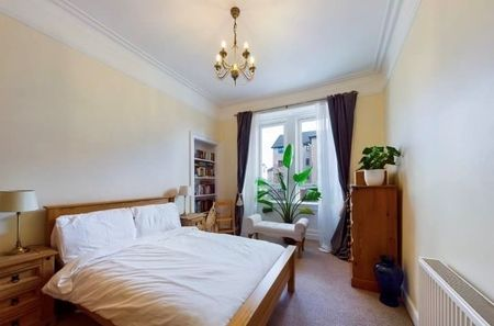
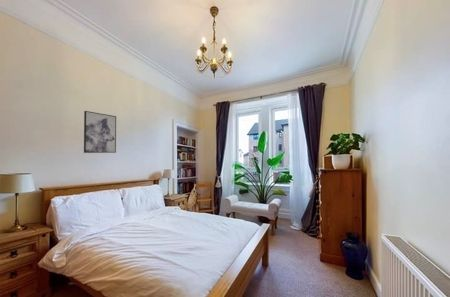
+ wall art (101, 133)
